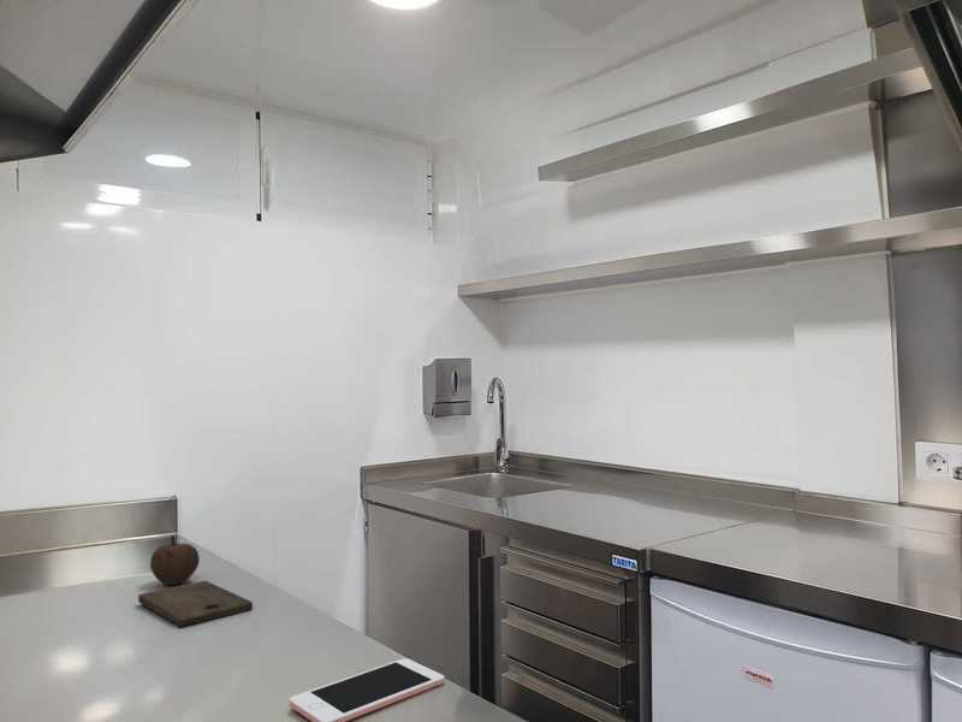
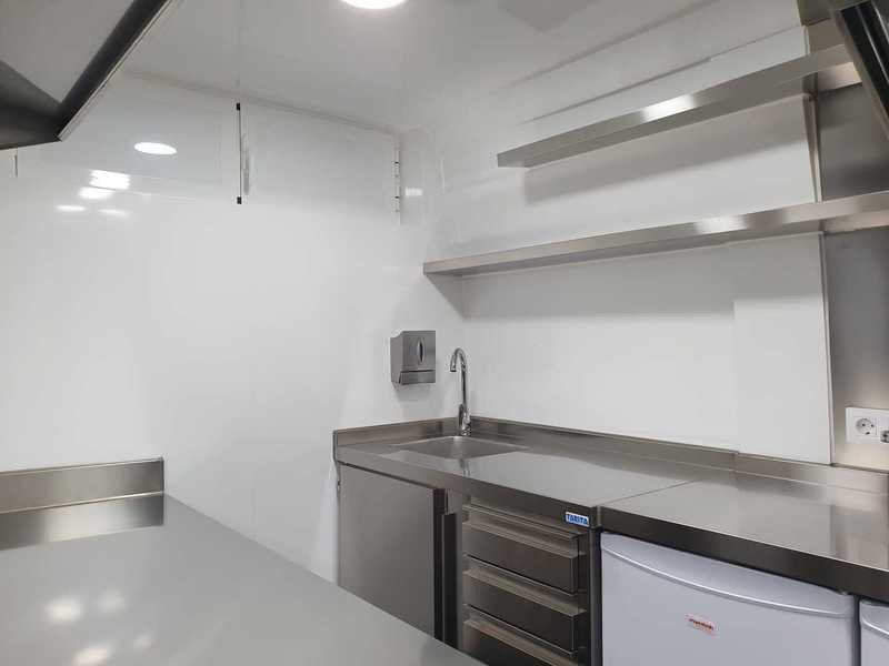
- cell phone (369, 690)
- cutting board (194, 602)
- fruit (174, 558)
